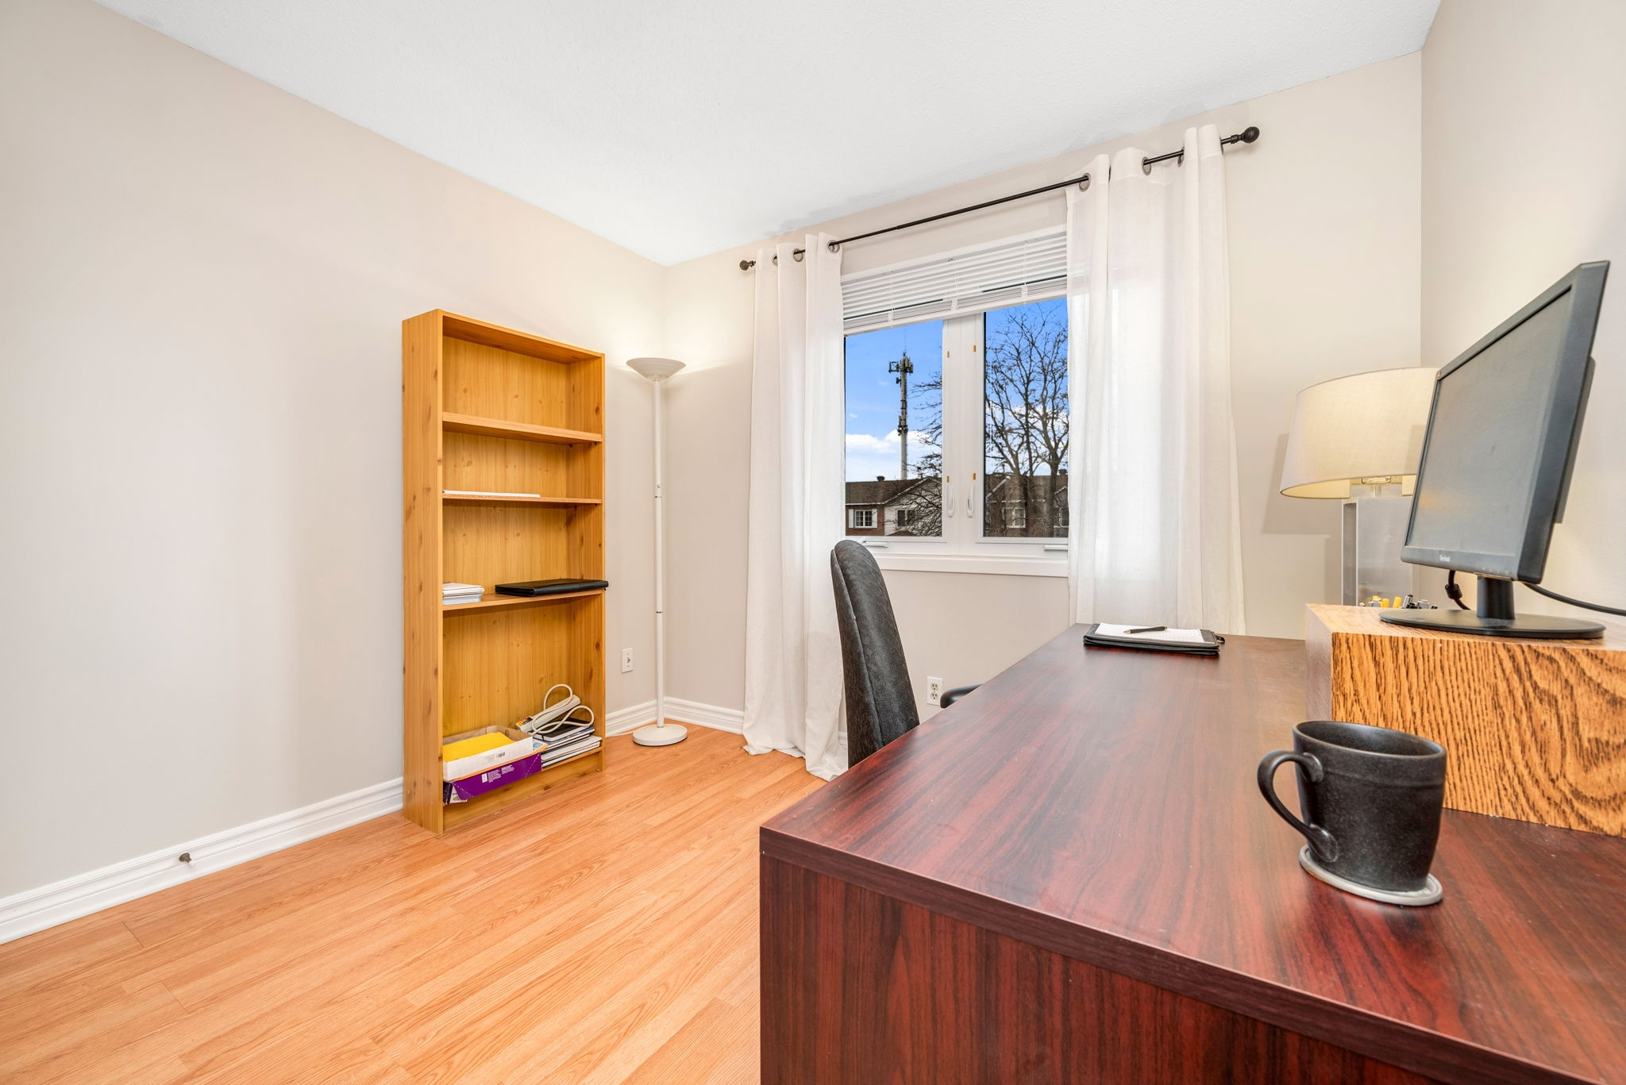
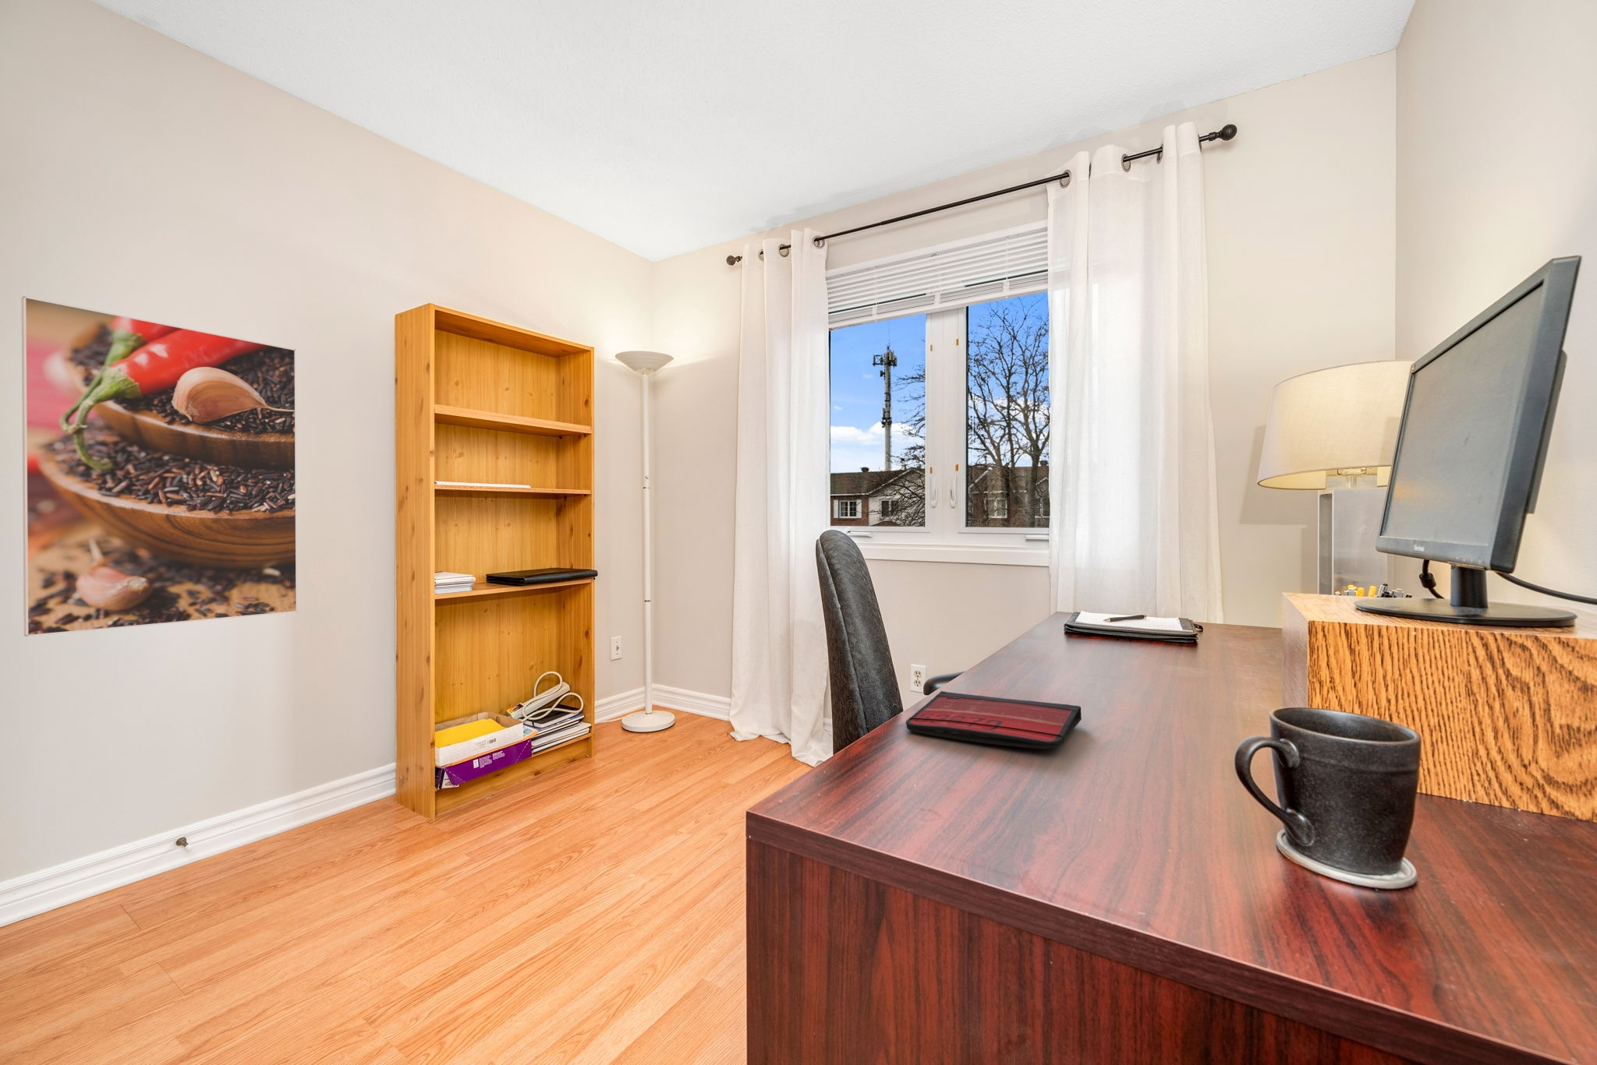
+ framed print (176, 474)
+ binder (992, 718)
